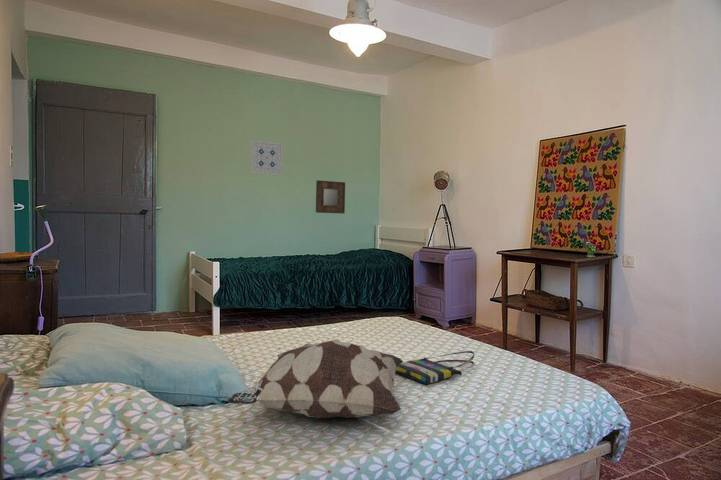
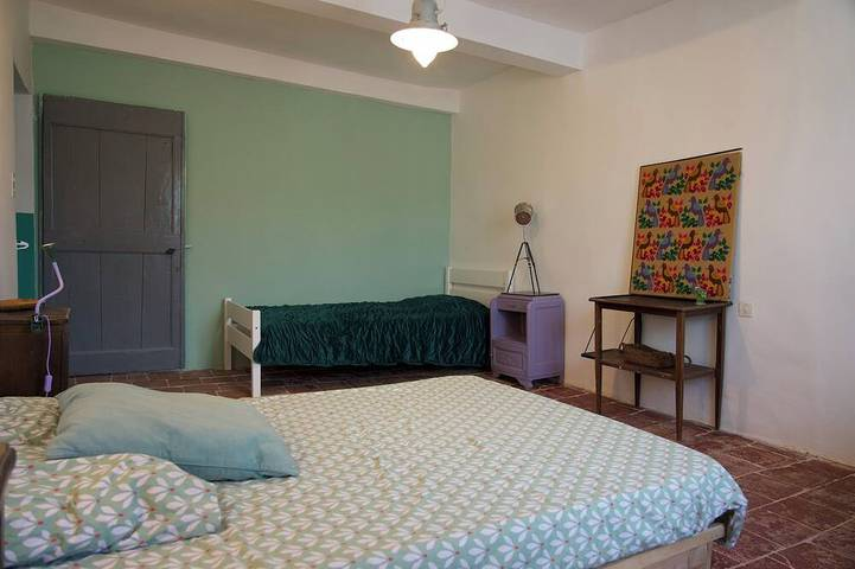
- tote bag (442, 365)
- wall art (266, 157)
- home mirror (330, 197)
- decorative pillow (327, 378)
